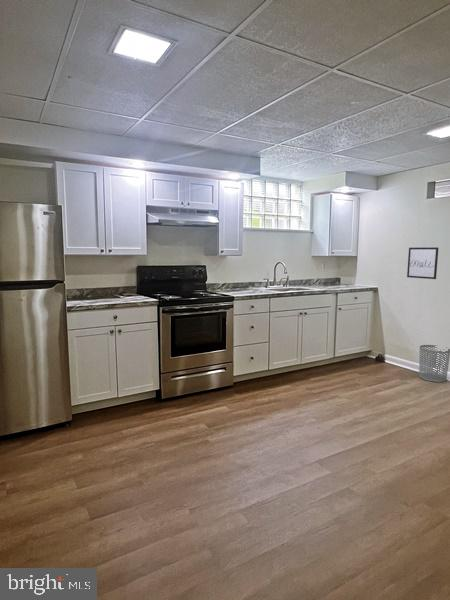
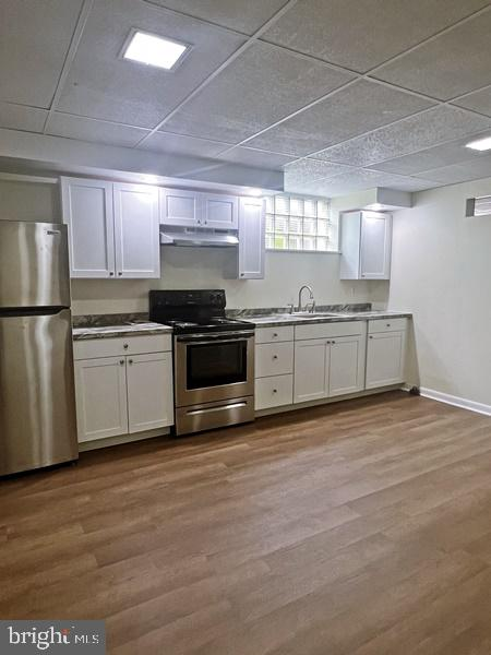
- waste bin (433, 363)
- wall art (422, 262)
